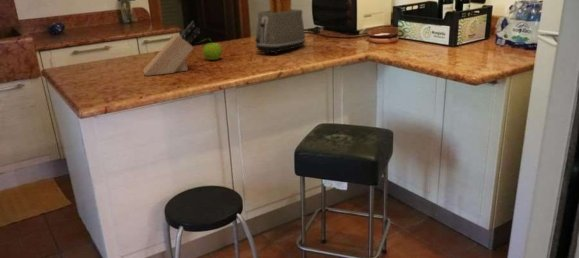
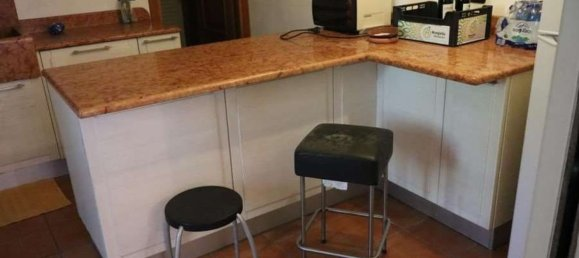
- toaster (280, 22)
- knife block (171, 47)
- fruit (208, 49)
